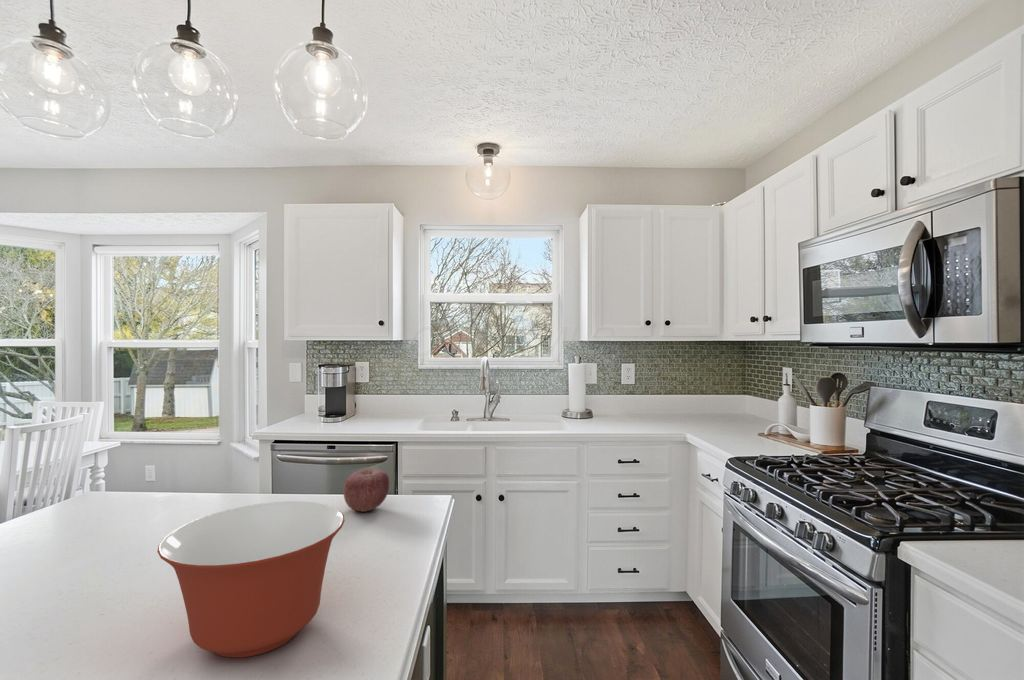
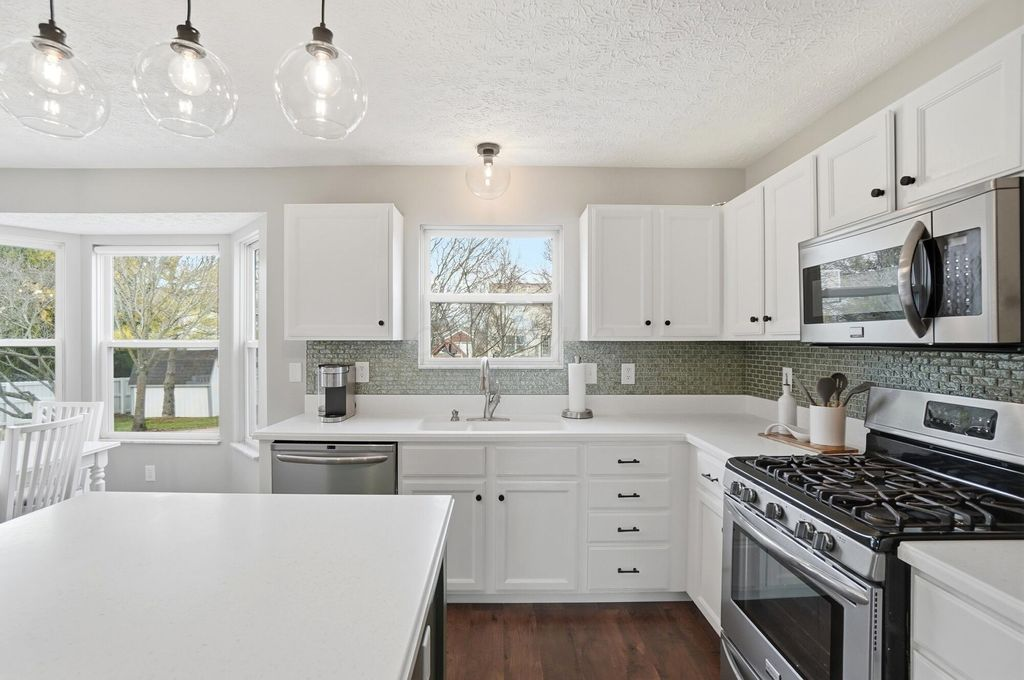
- apple (366, 490)
- mixing bowl (258, 579)
